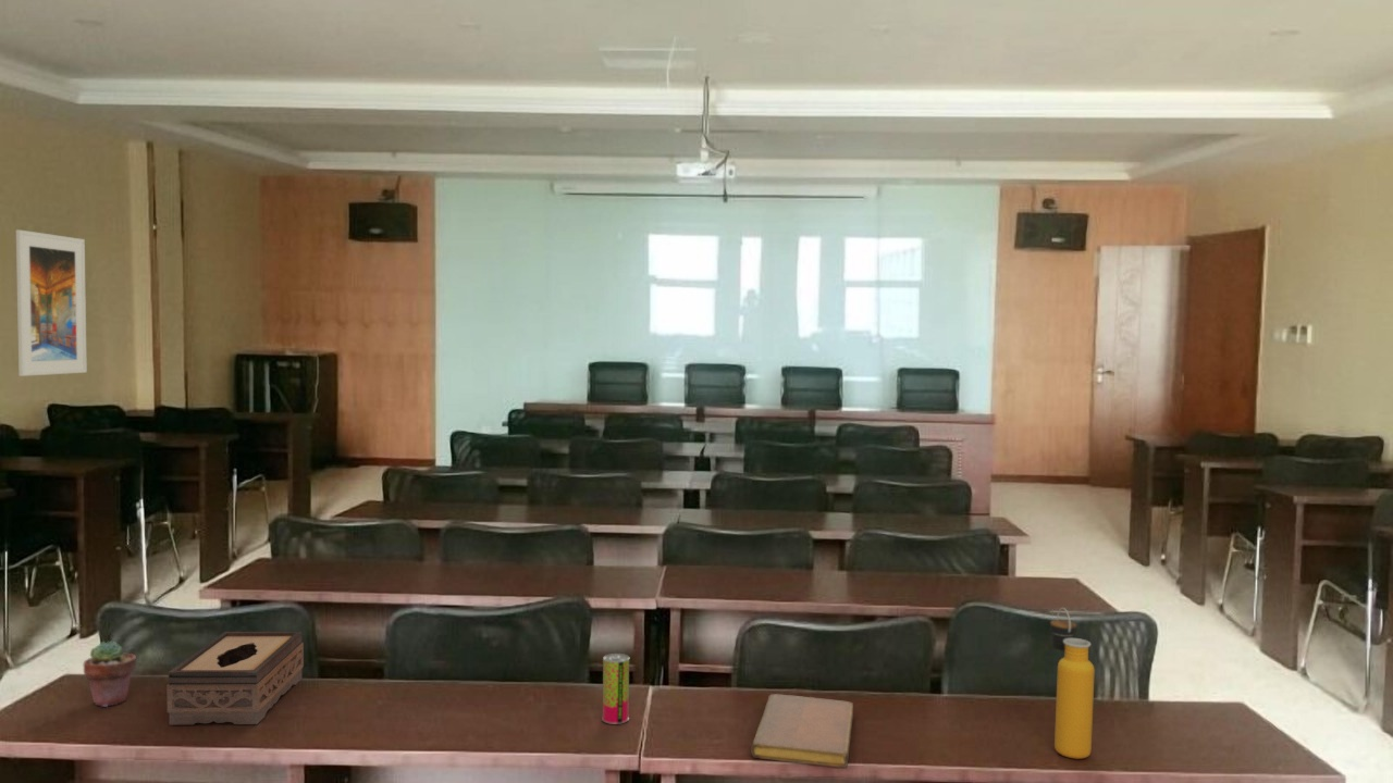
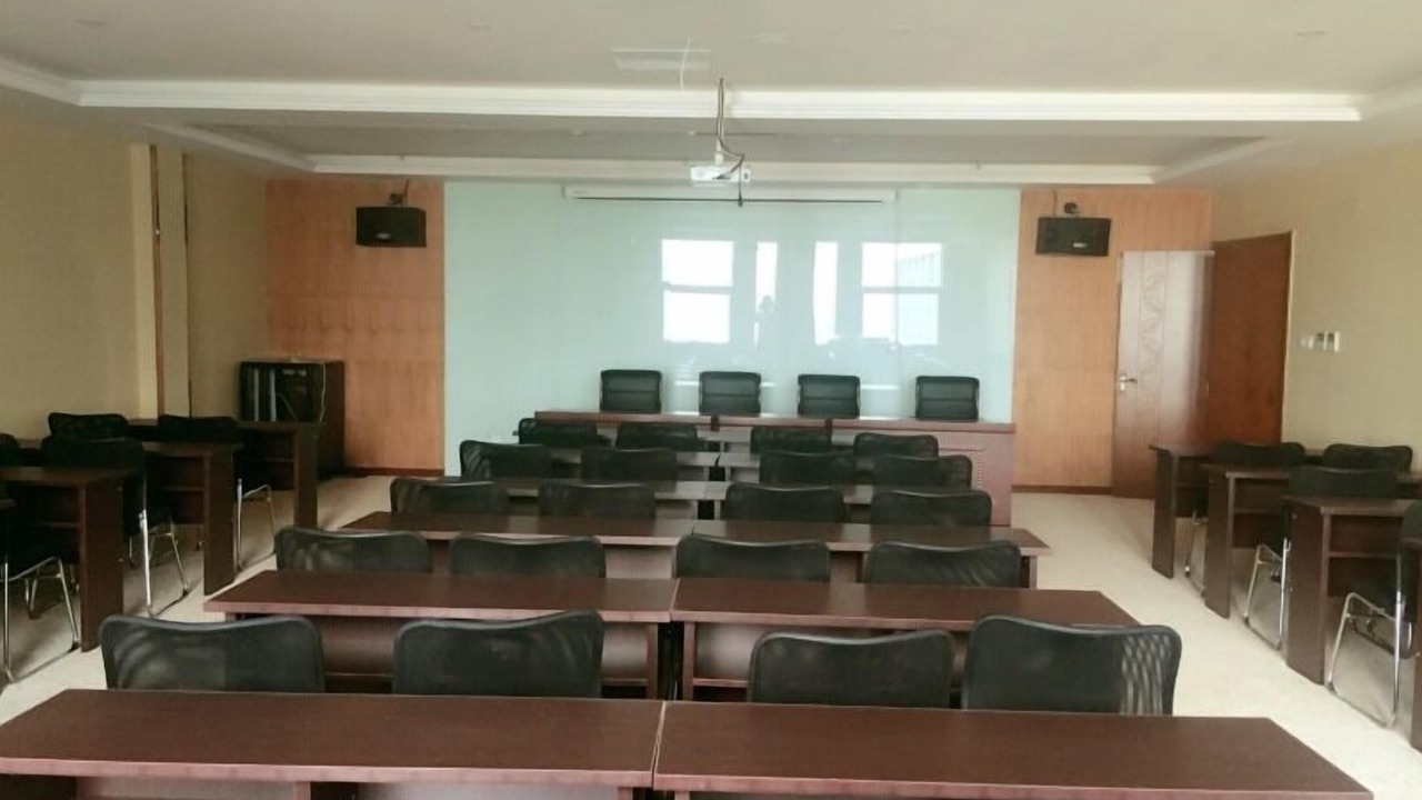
- potted succulent (110, 671)
- water bottle (1069, 680)
- beverage can (615, 687)
- notebook (804, 728)
- tissue box (239, 675)
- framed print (52, 304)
